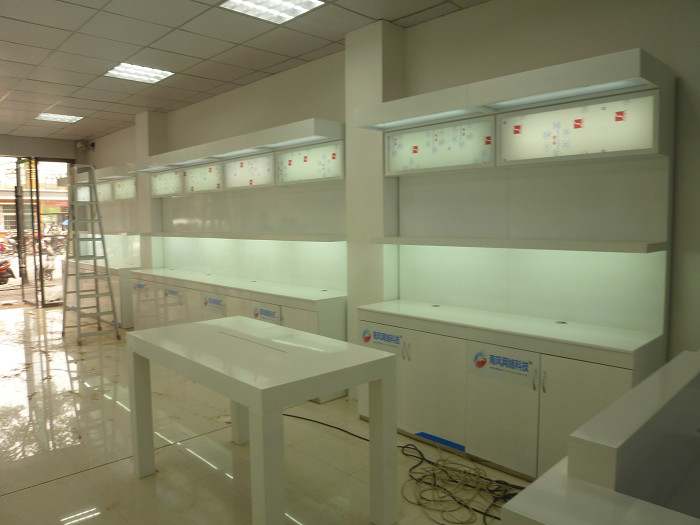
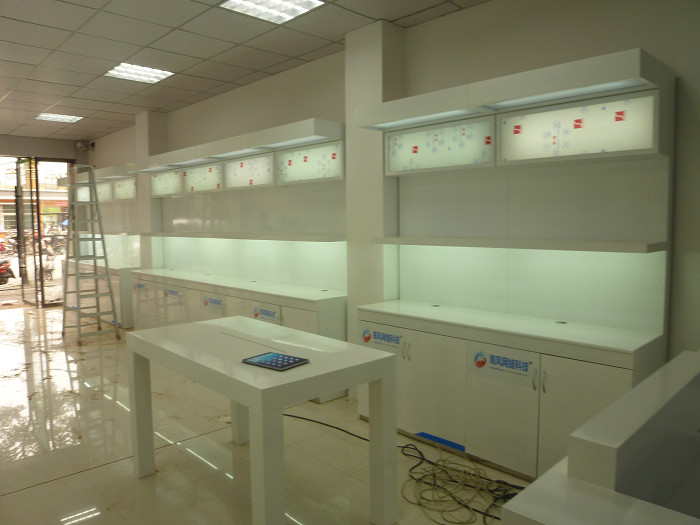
+ tablet (275, 360)
